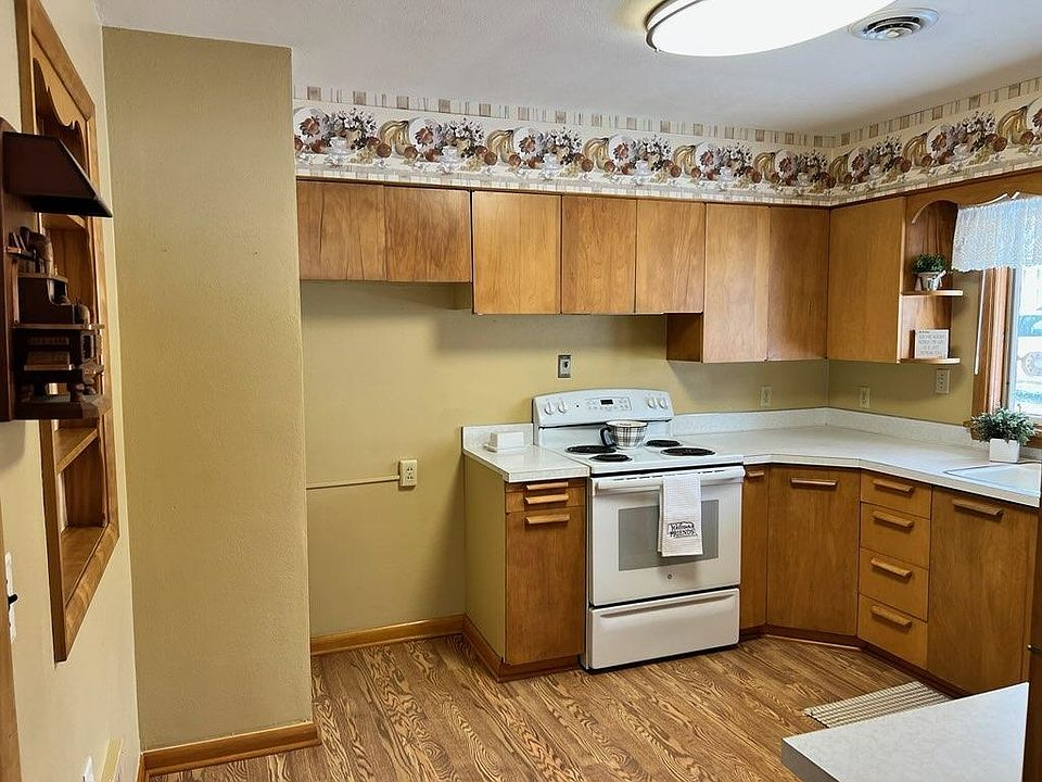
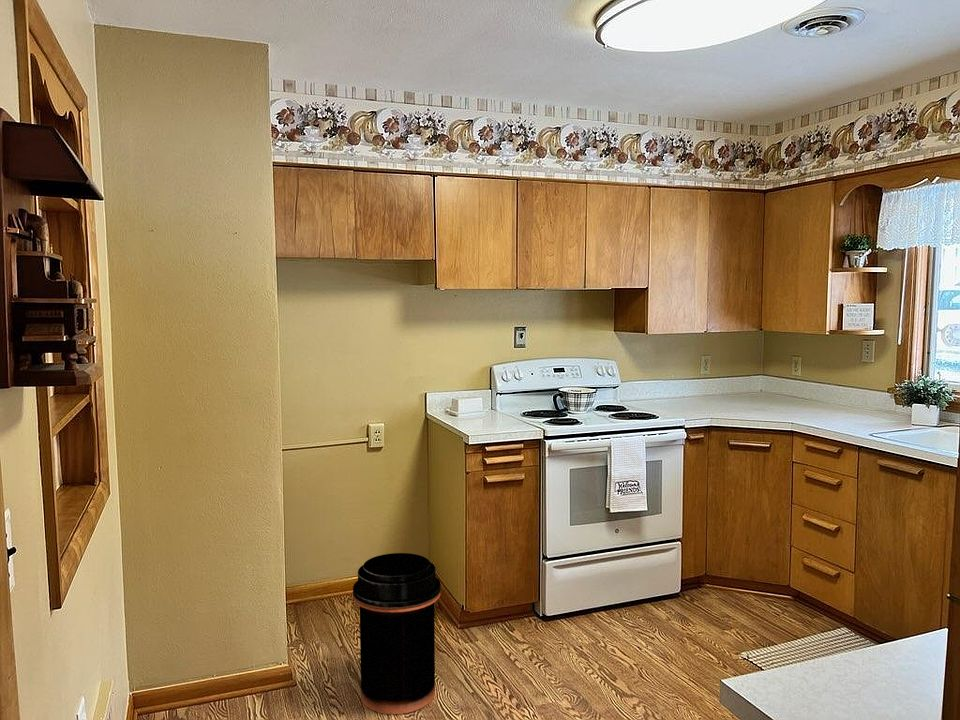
+ trash can (397, 629)
